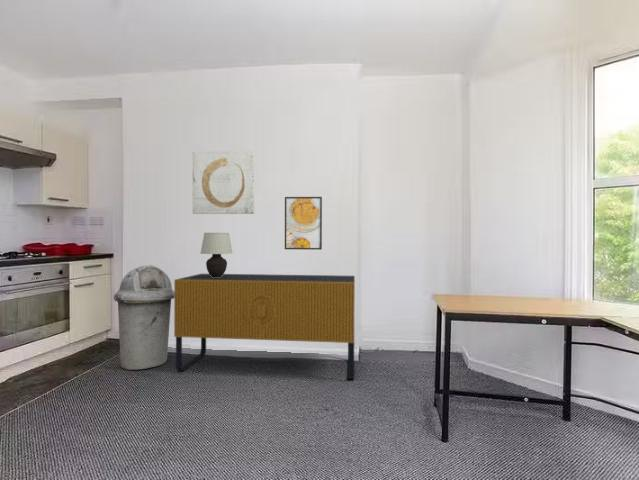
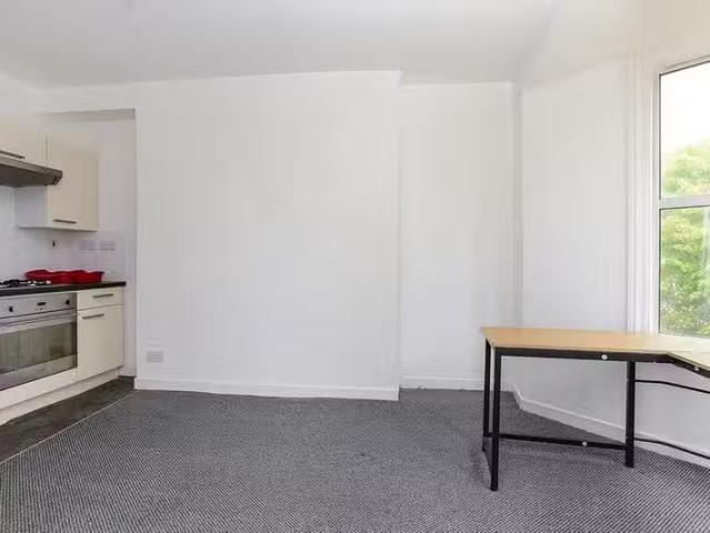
- sideboard (269, 322)
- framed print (303, 223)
- wall art (223, 182)
- trash can (145, 313)
- table lamp (216, 254)
